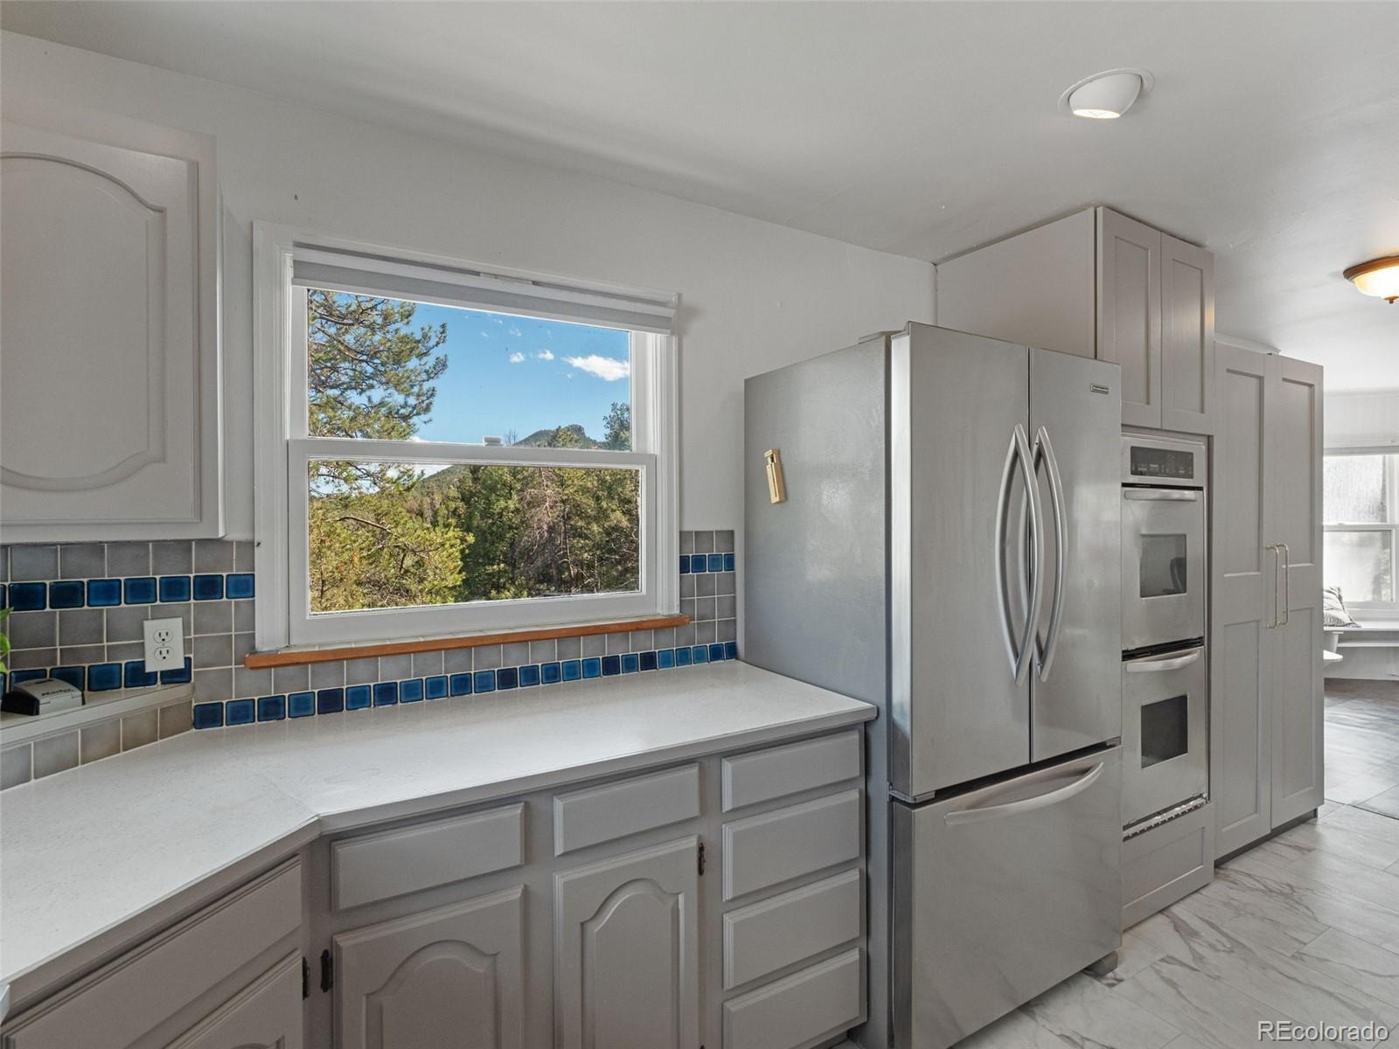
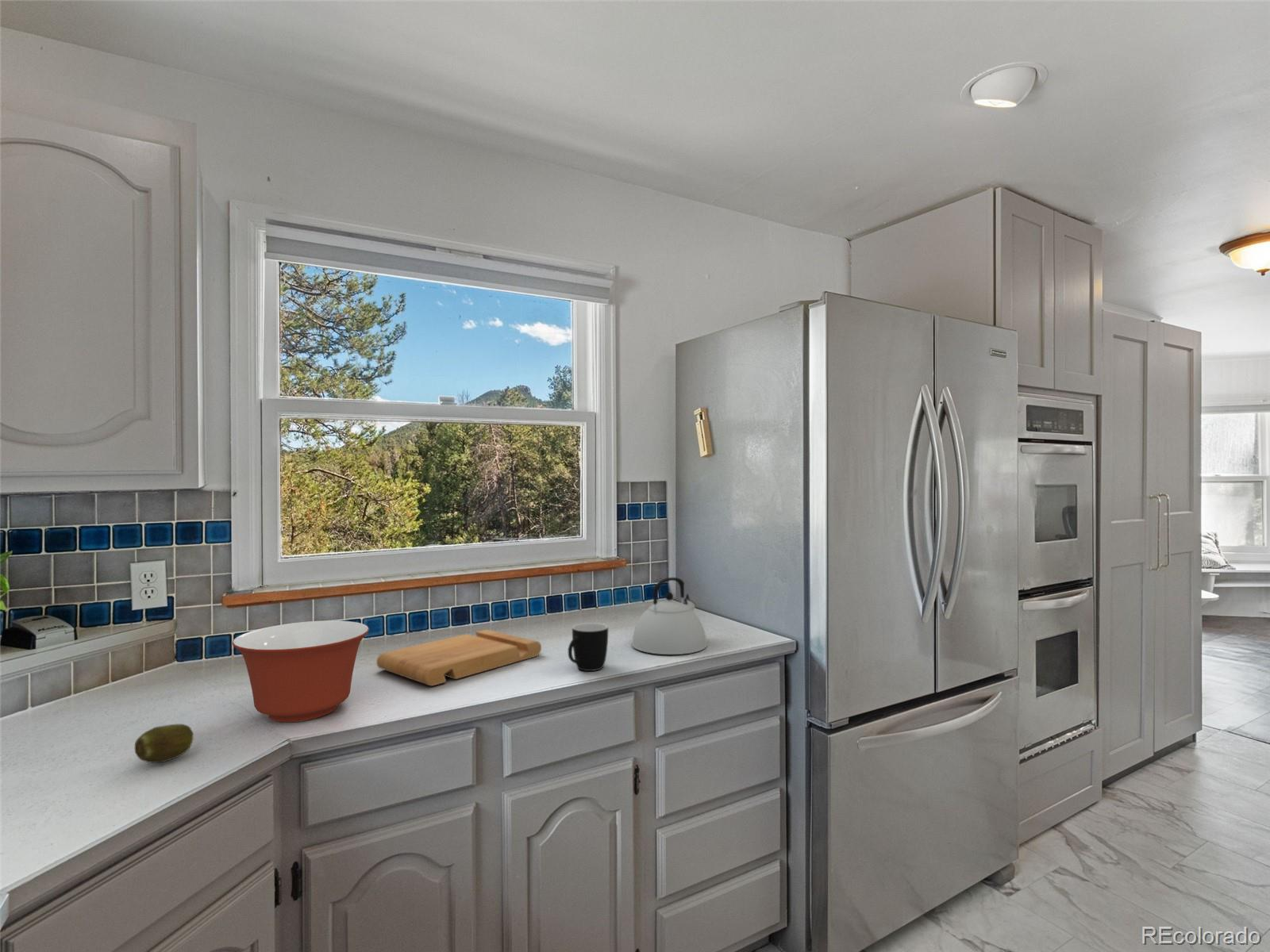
+ cutting board (462, 654)
+ mug (586, 648)
+ fruit (164, 743)
+ kettle (670, 611)
+ mixing bowl (303, 672)
